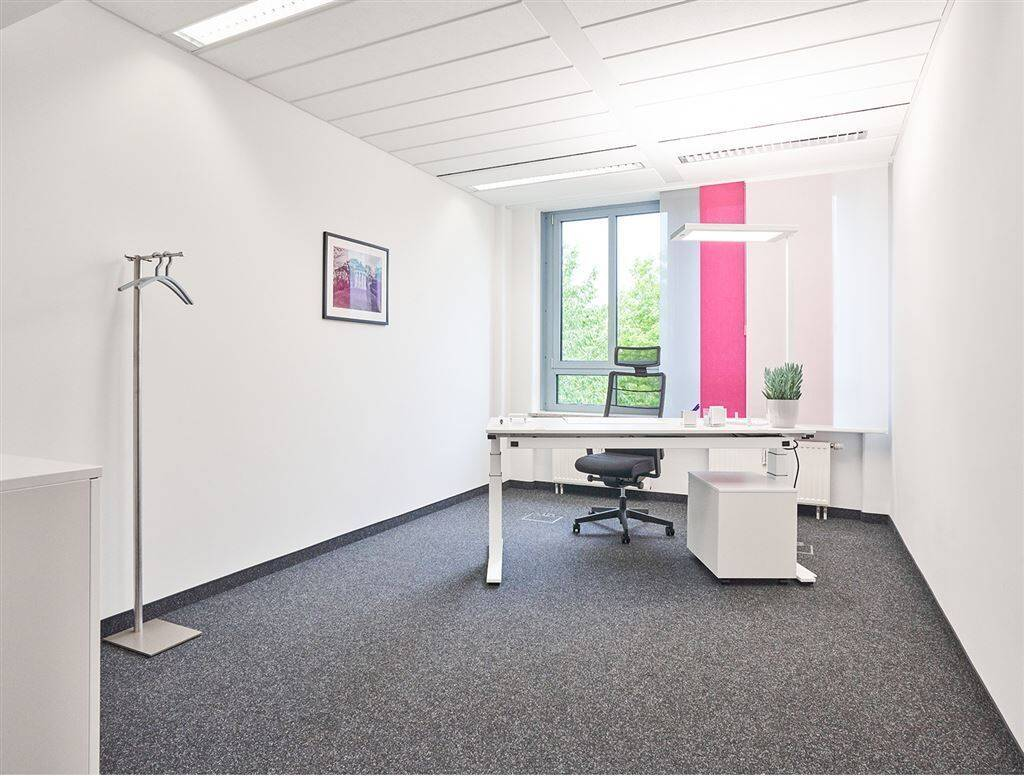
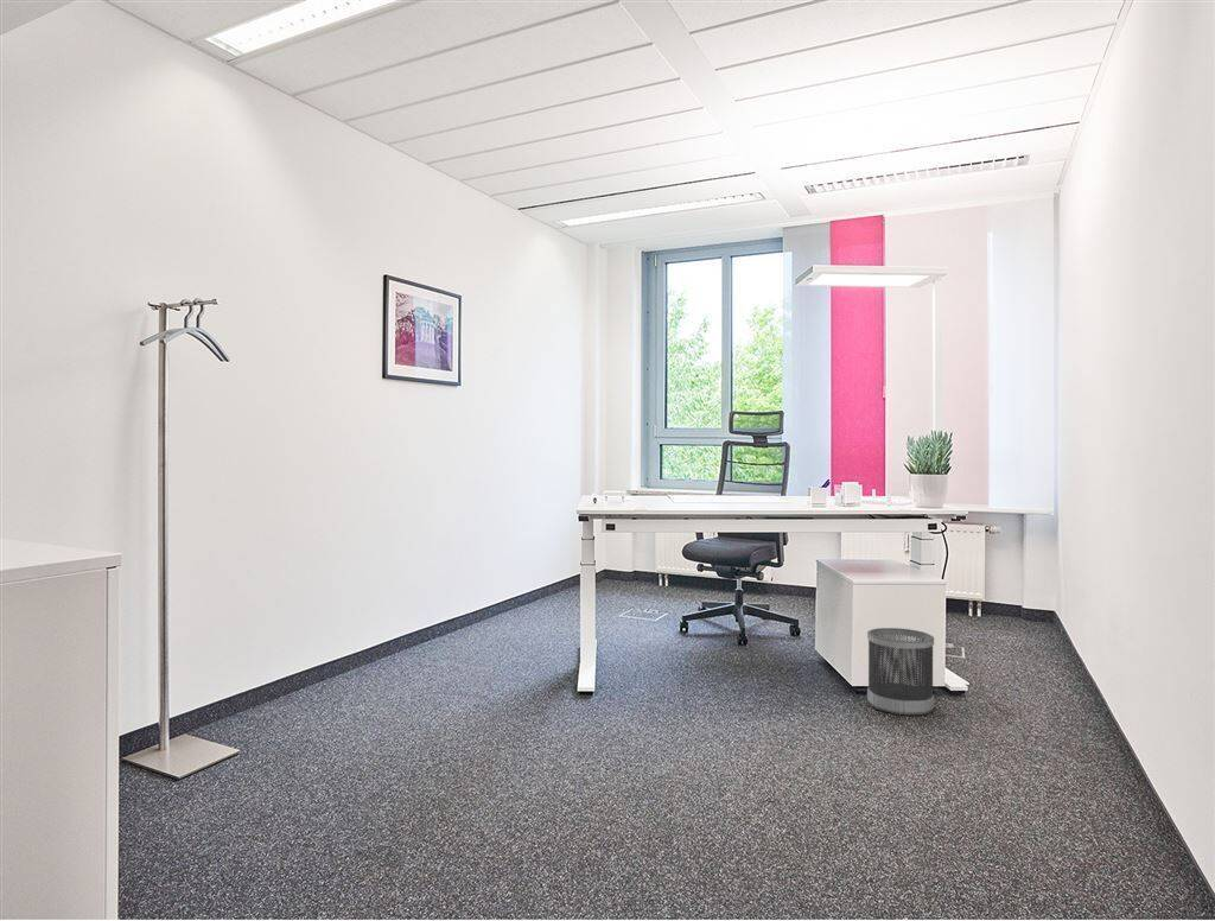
+ wastebasket (899, 669)
